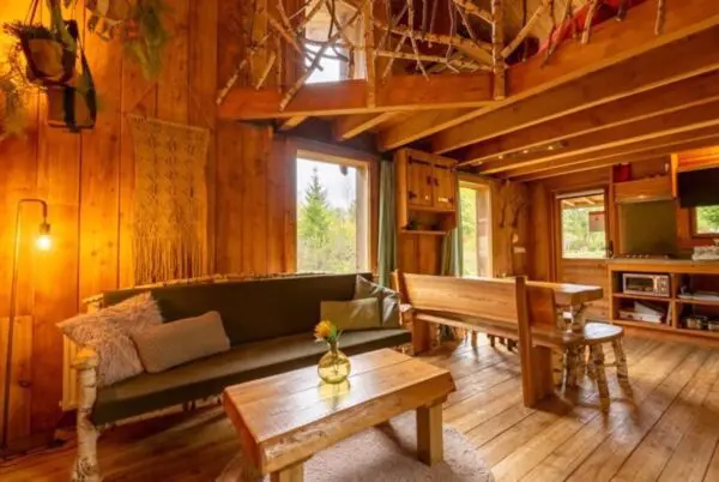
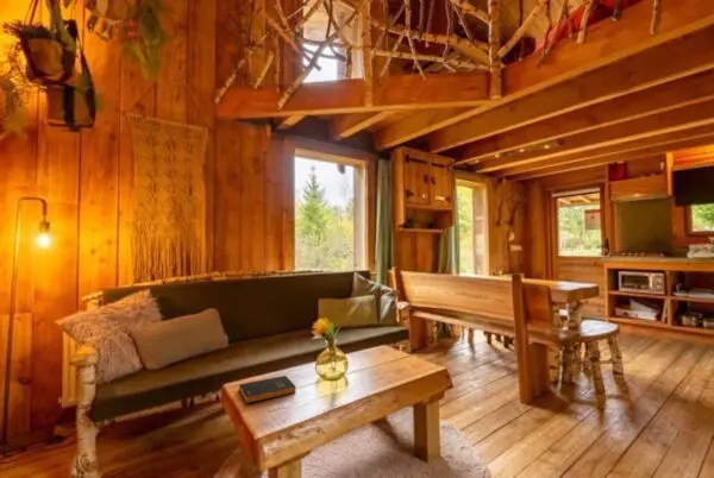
+ book (265, 388)
